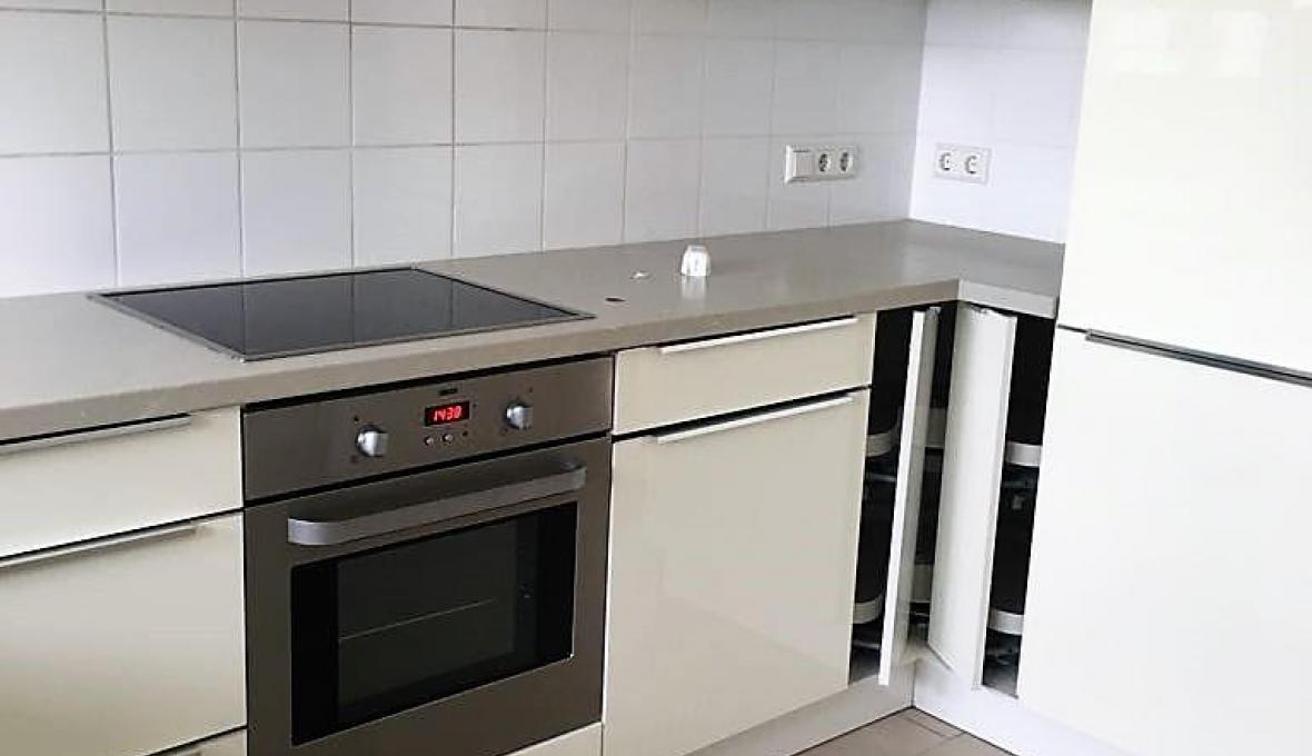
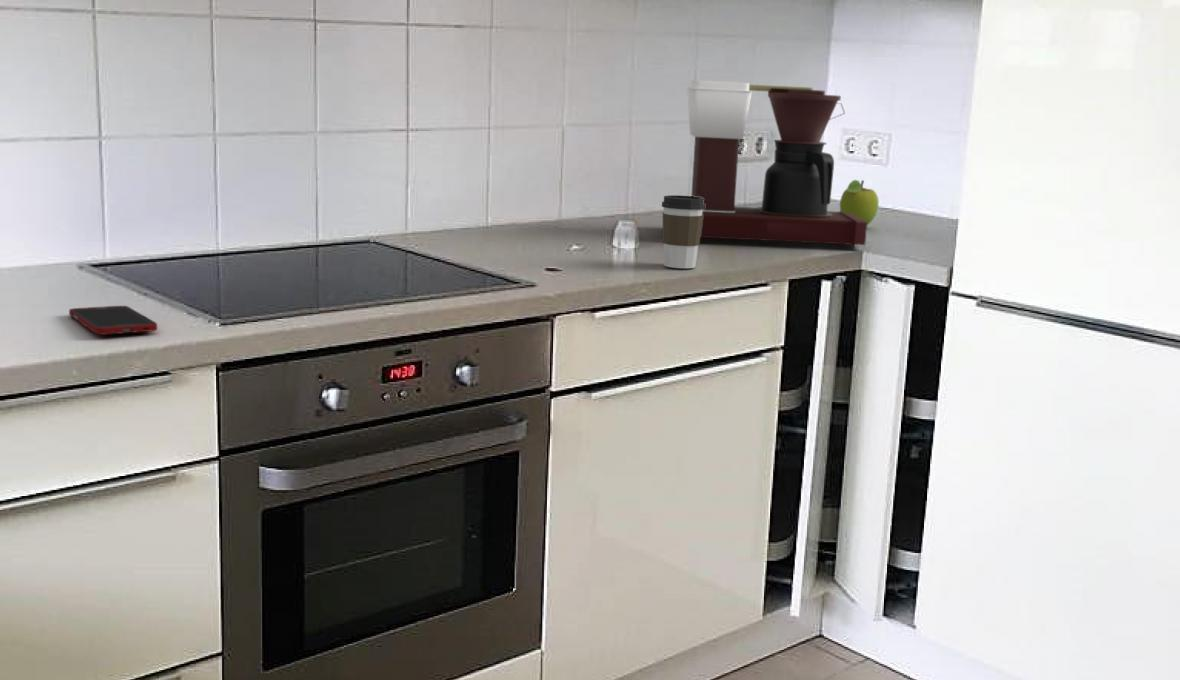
+ cell phone (112, 319)
+ coffee cup (681, 231)
+ coffee maker (770, 166)
+ fruit (857, 202)
